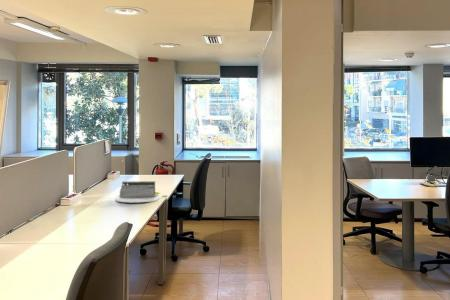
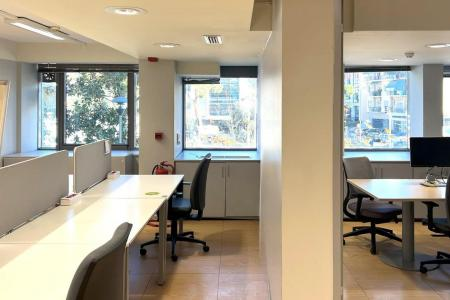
- desk organizer (137, 190)
